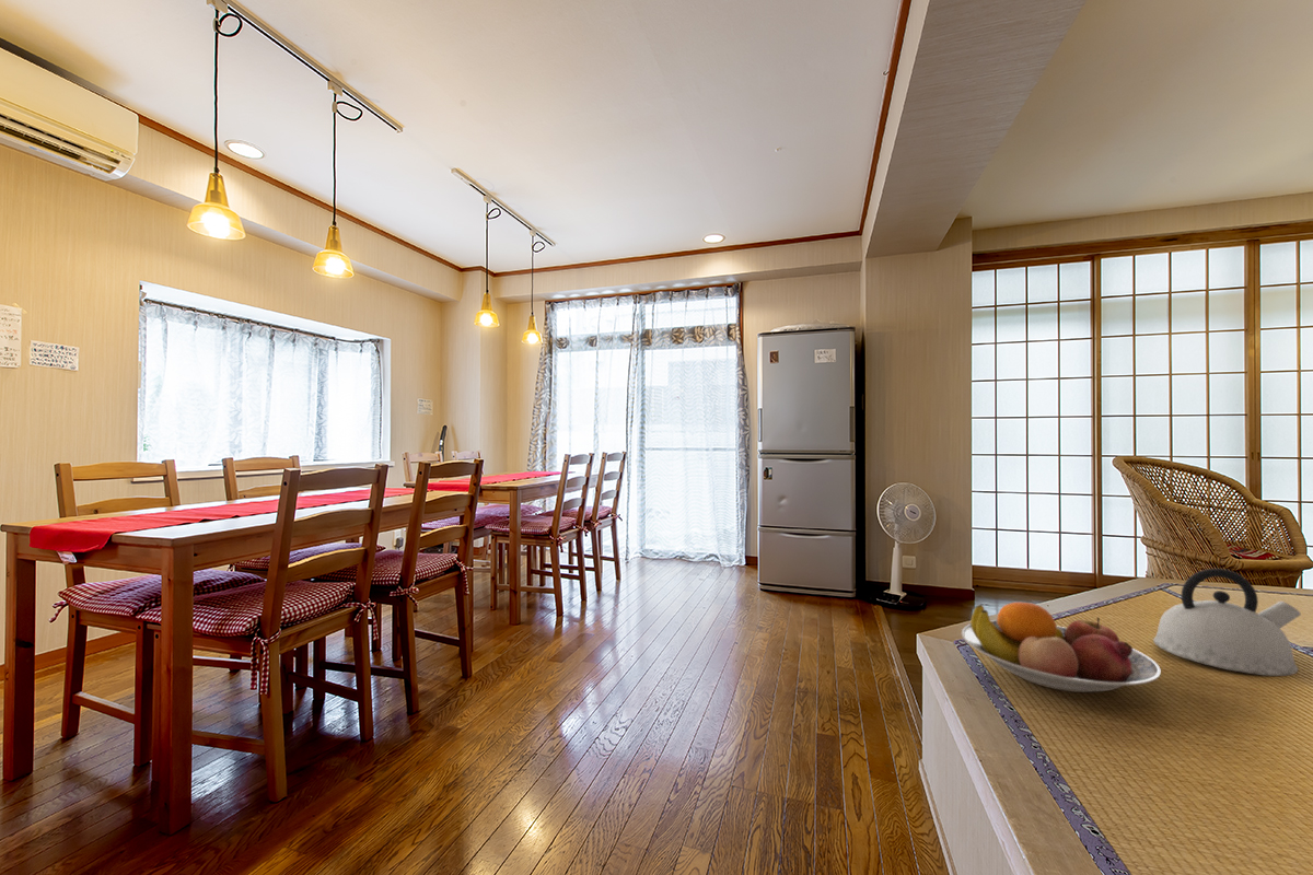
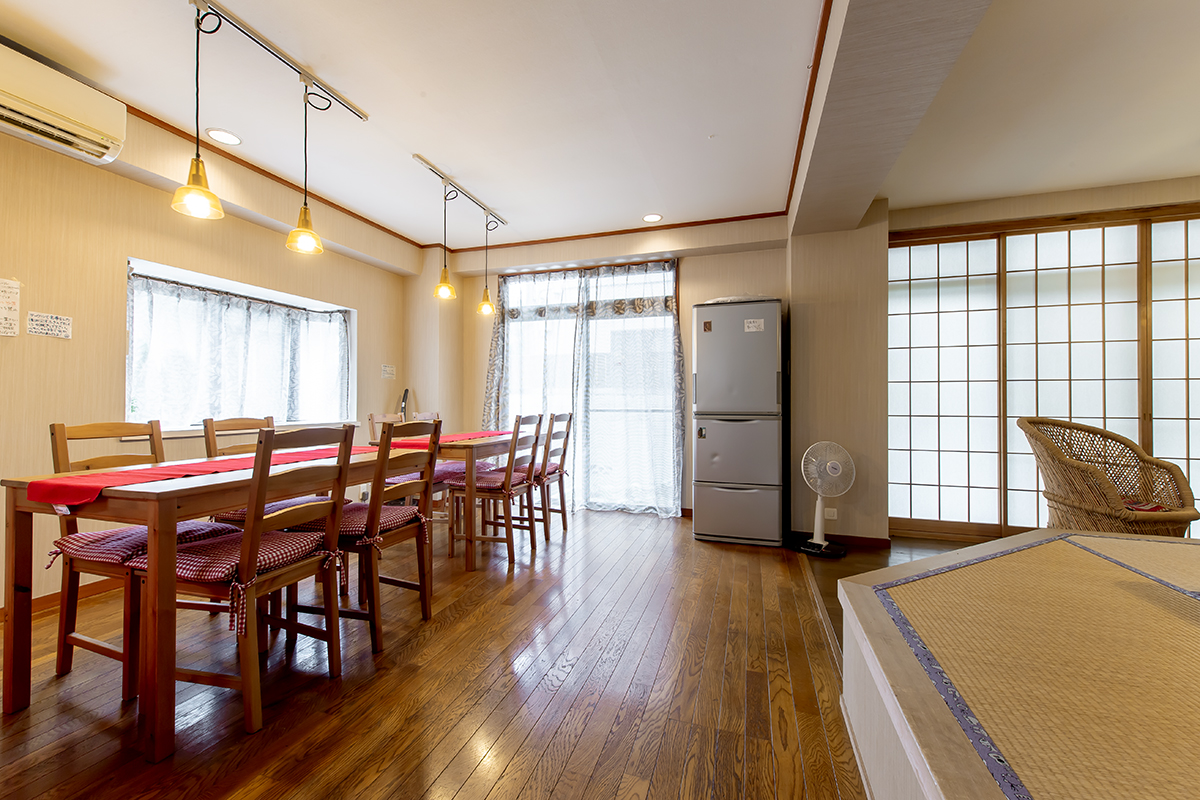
- kettle (1227, 611)
- fruit bowl (1051, 640)
